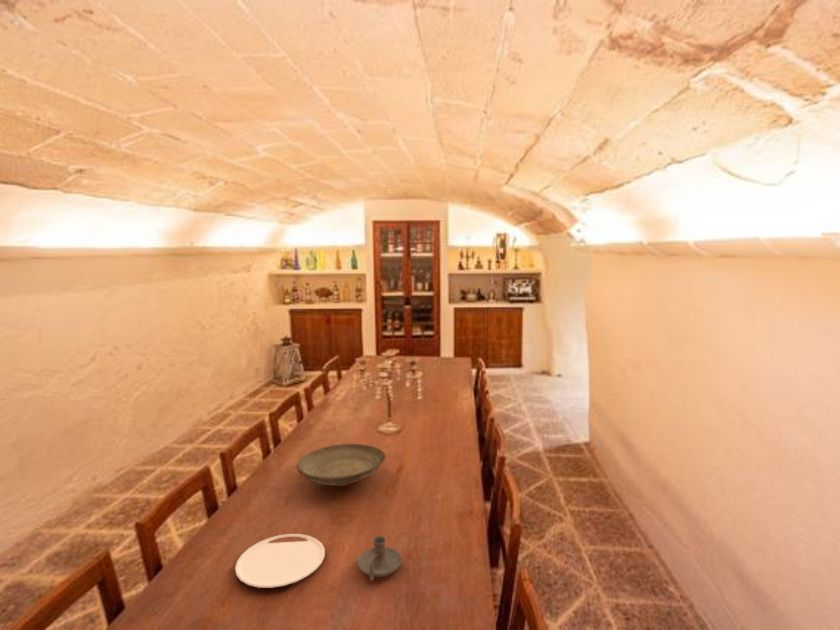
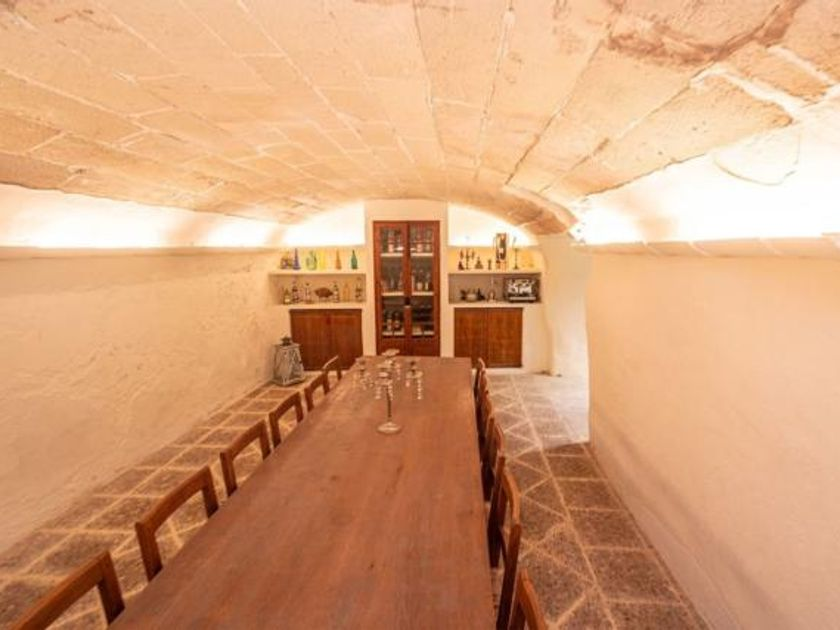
- candle holder (378, 556)
- decorative bowl (342, 469)
- plate (281, 559)
